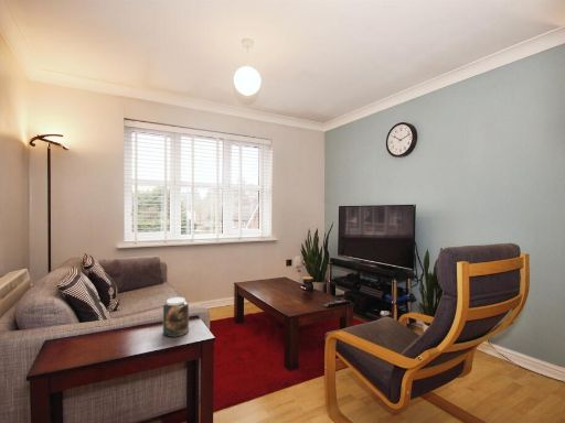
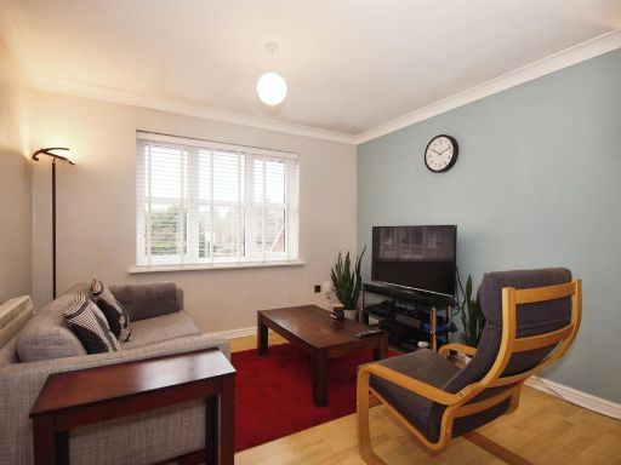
- jar (175, 315)
